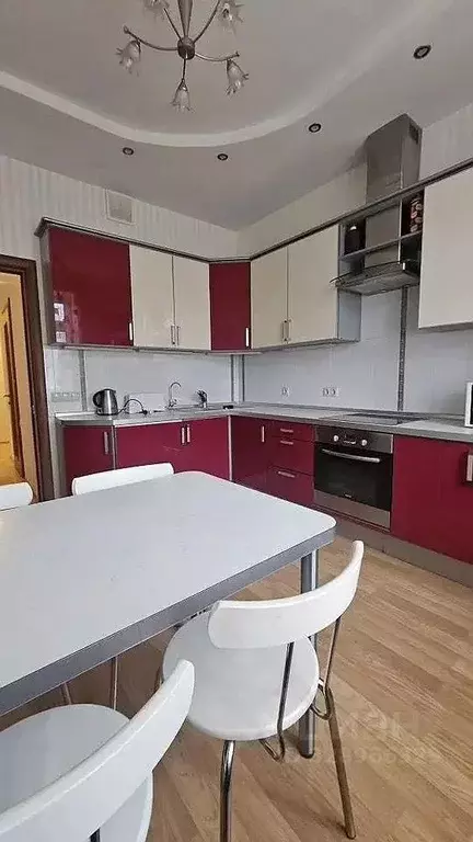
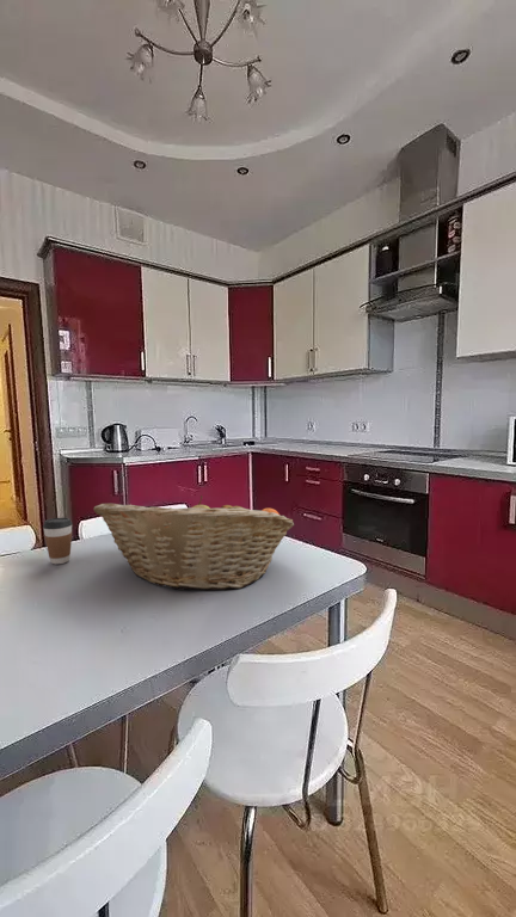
+ coffee cup (59, 540)
+ fruit basket (195, 531)
